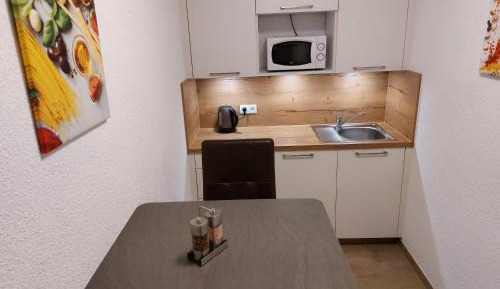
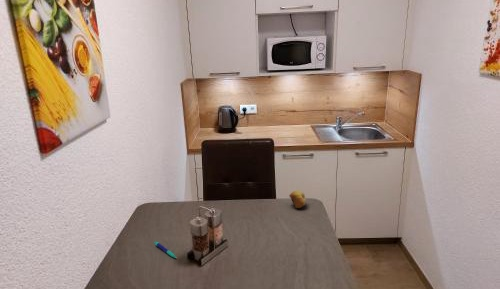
+ pen (165, 249)
+ fruit (297, 199)
